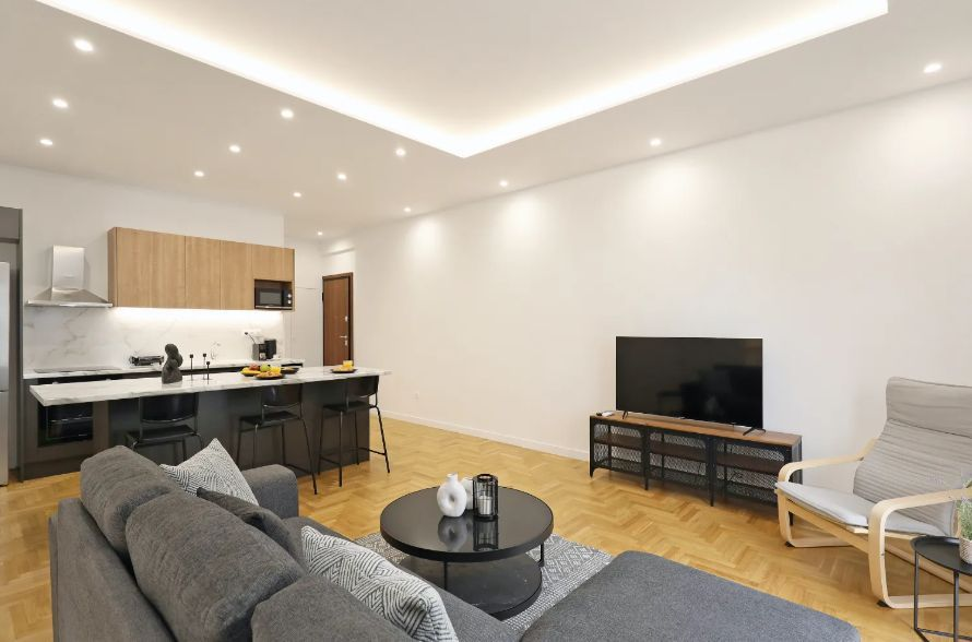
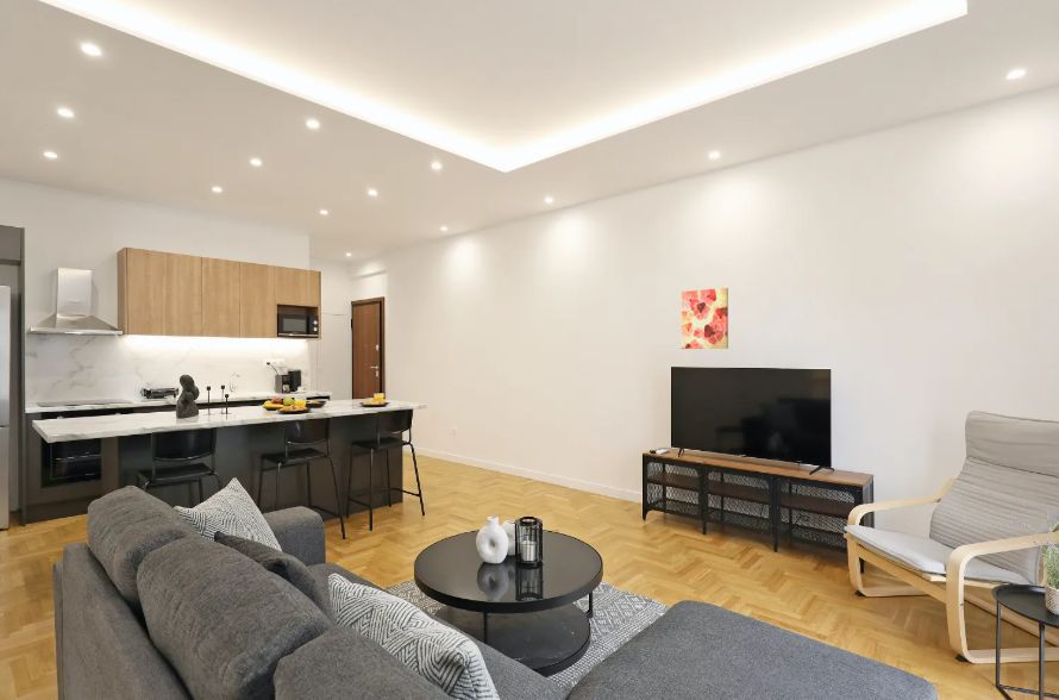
+ wall art (703, 319)
